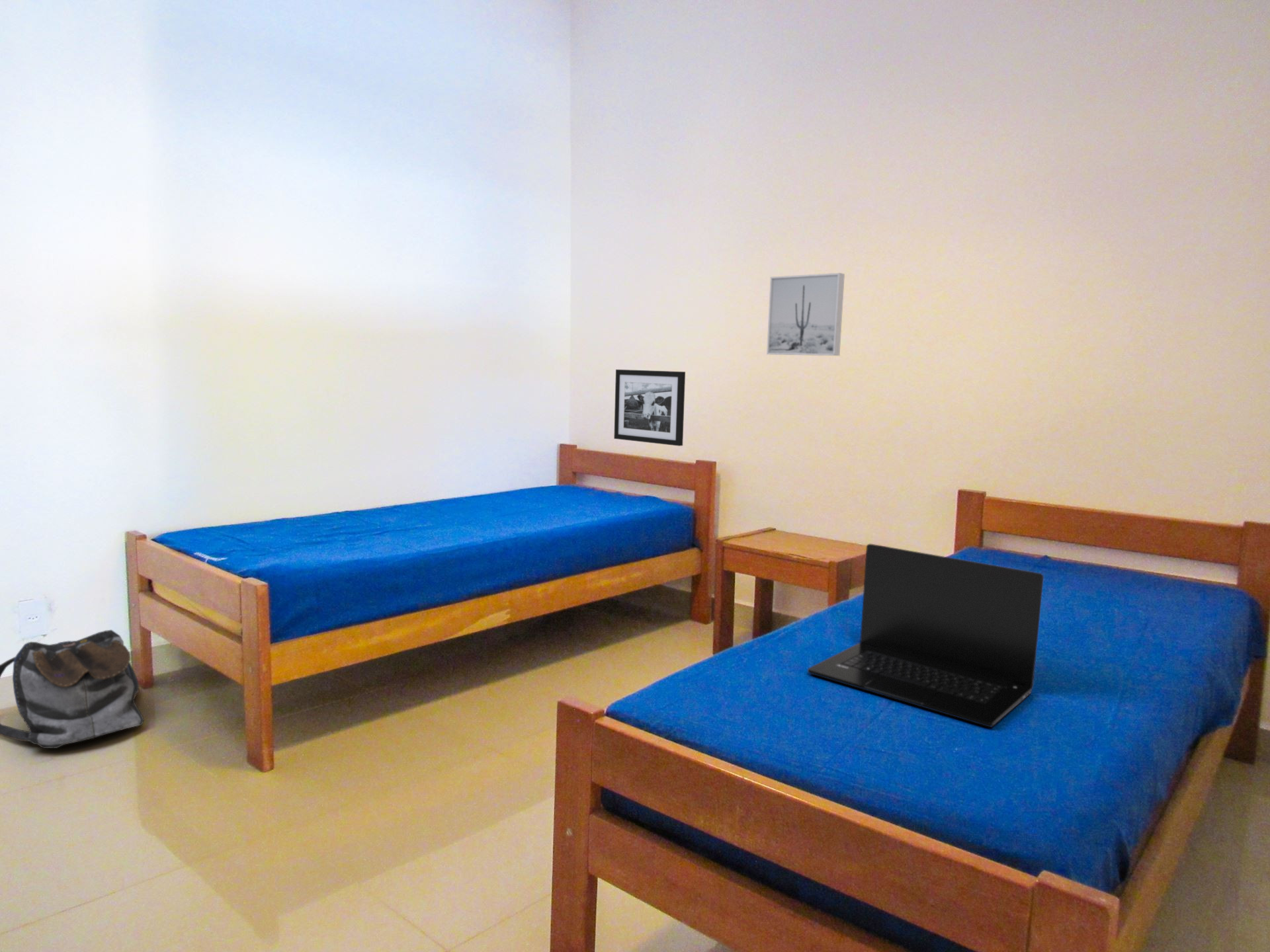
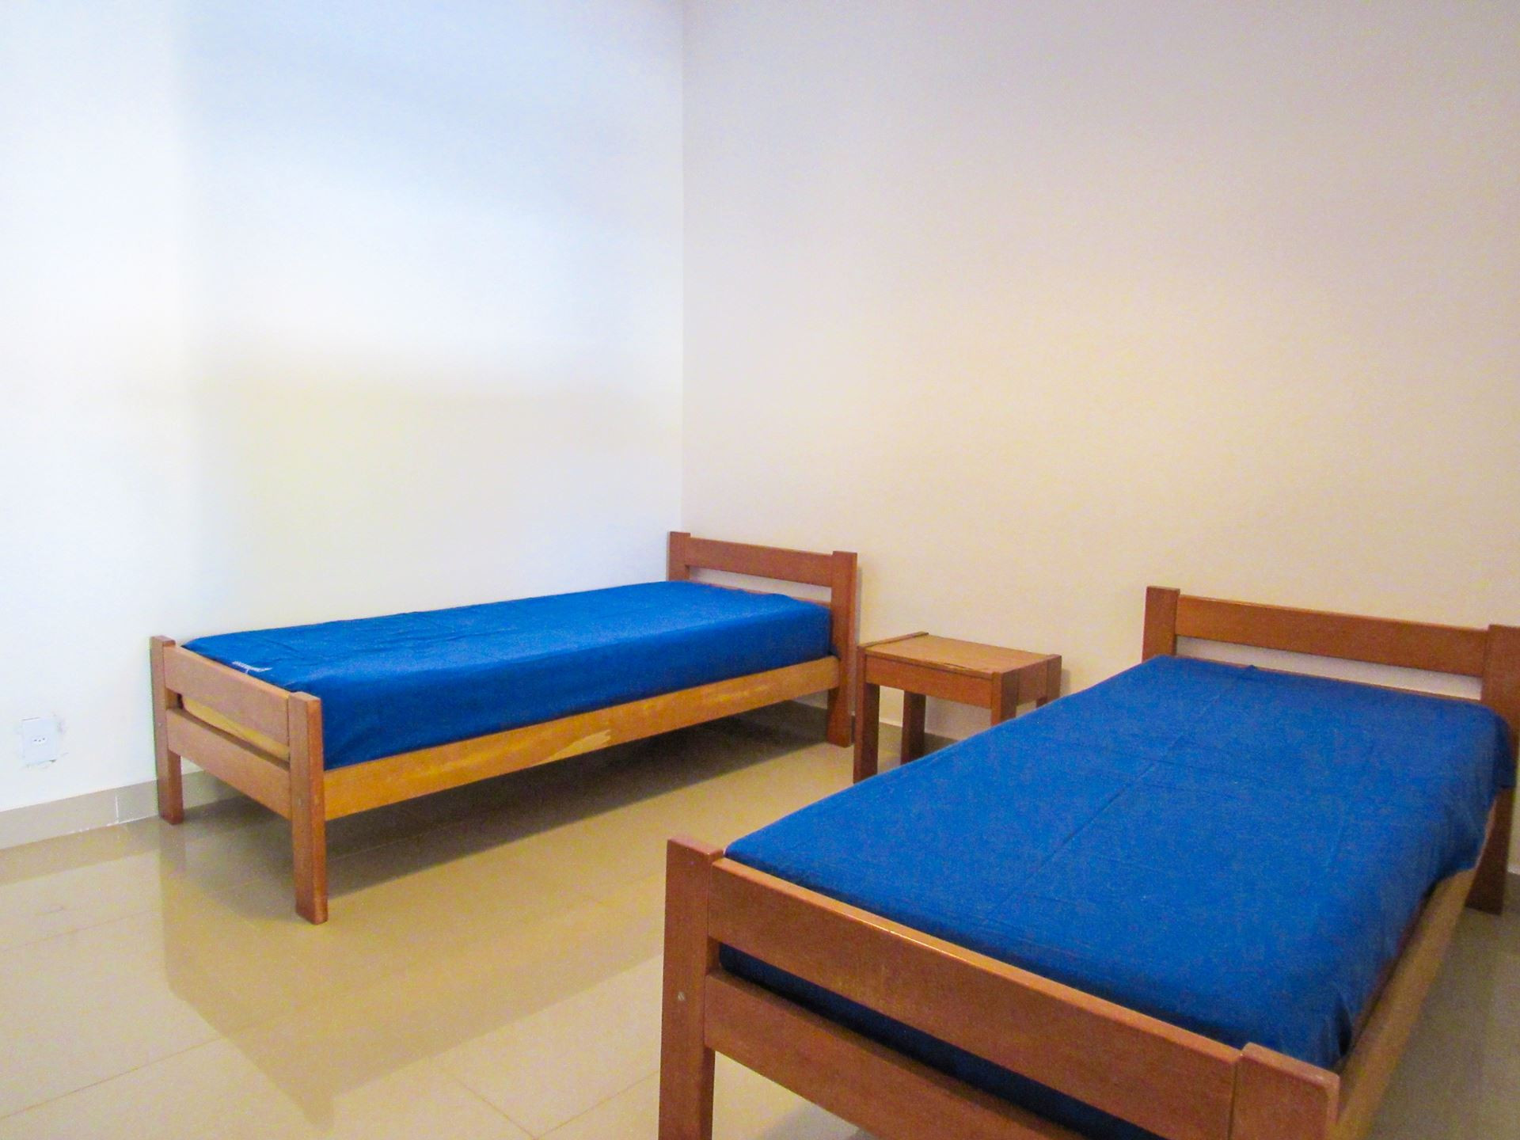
- picture frame (648, 406)
- wall art (804, 315)
- backpack (75, 682)
- laptop (921, 625)
